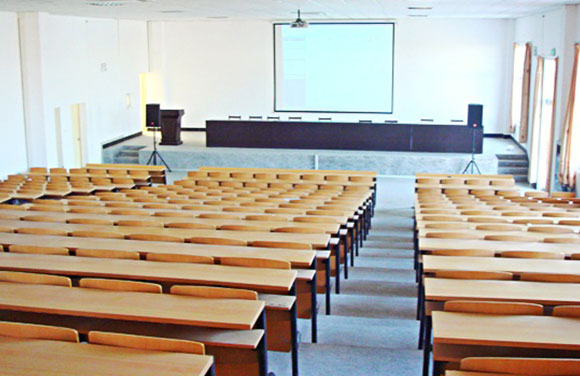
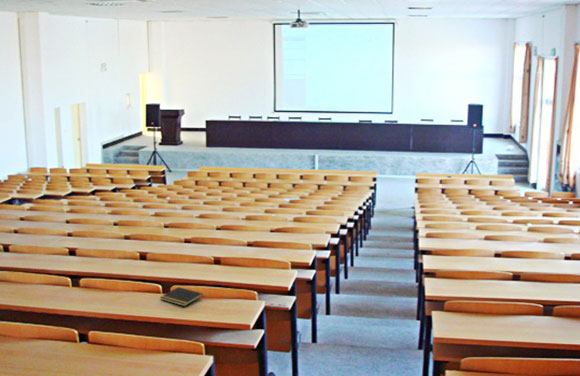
+ notepad (181, 296)
